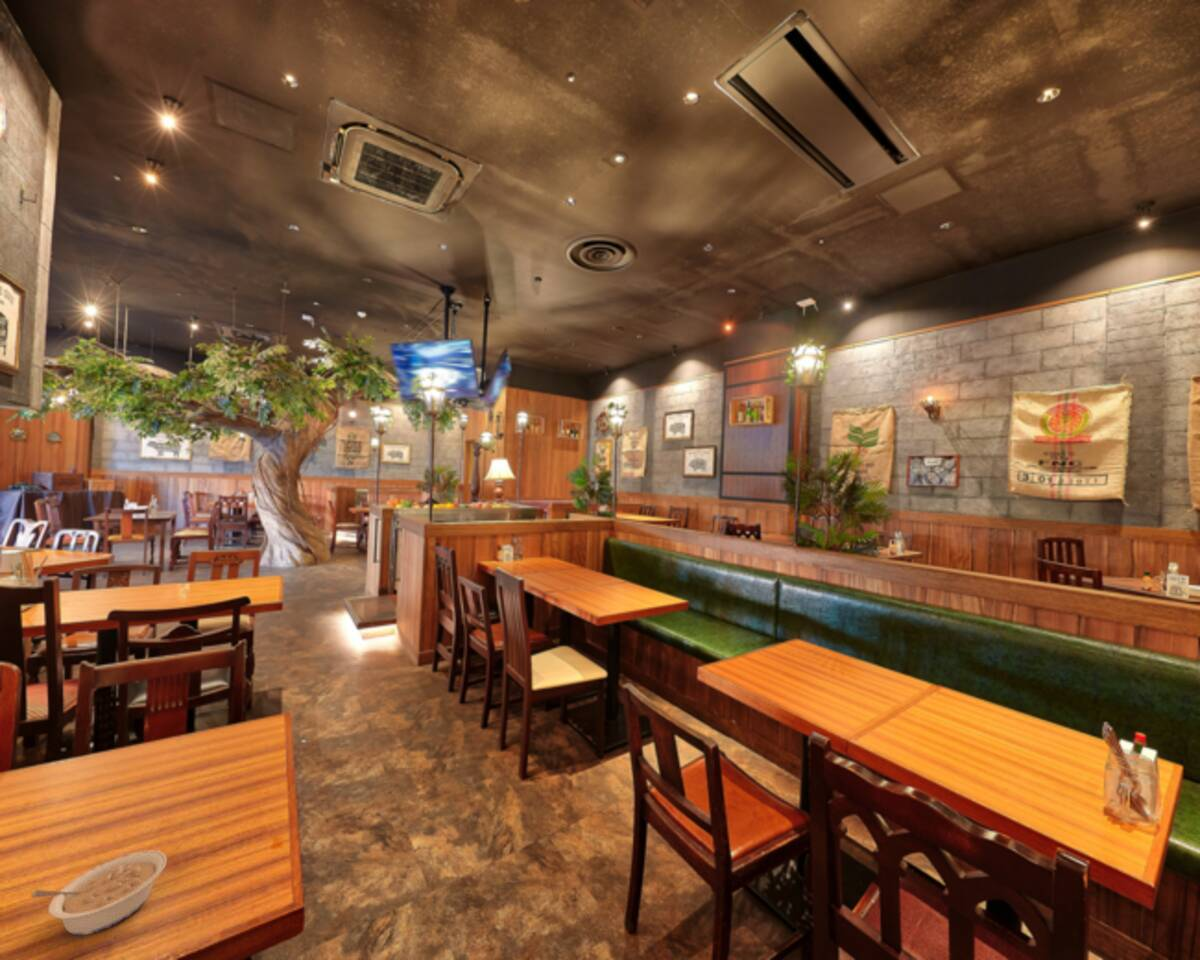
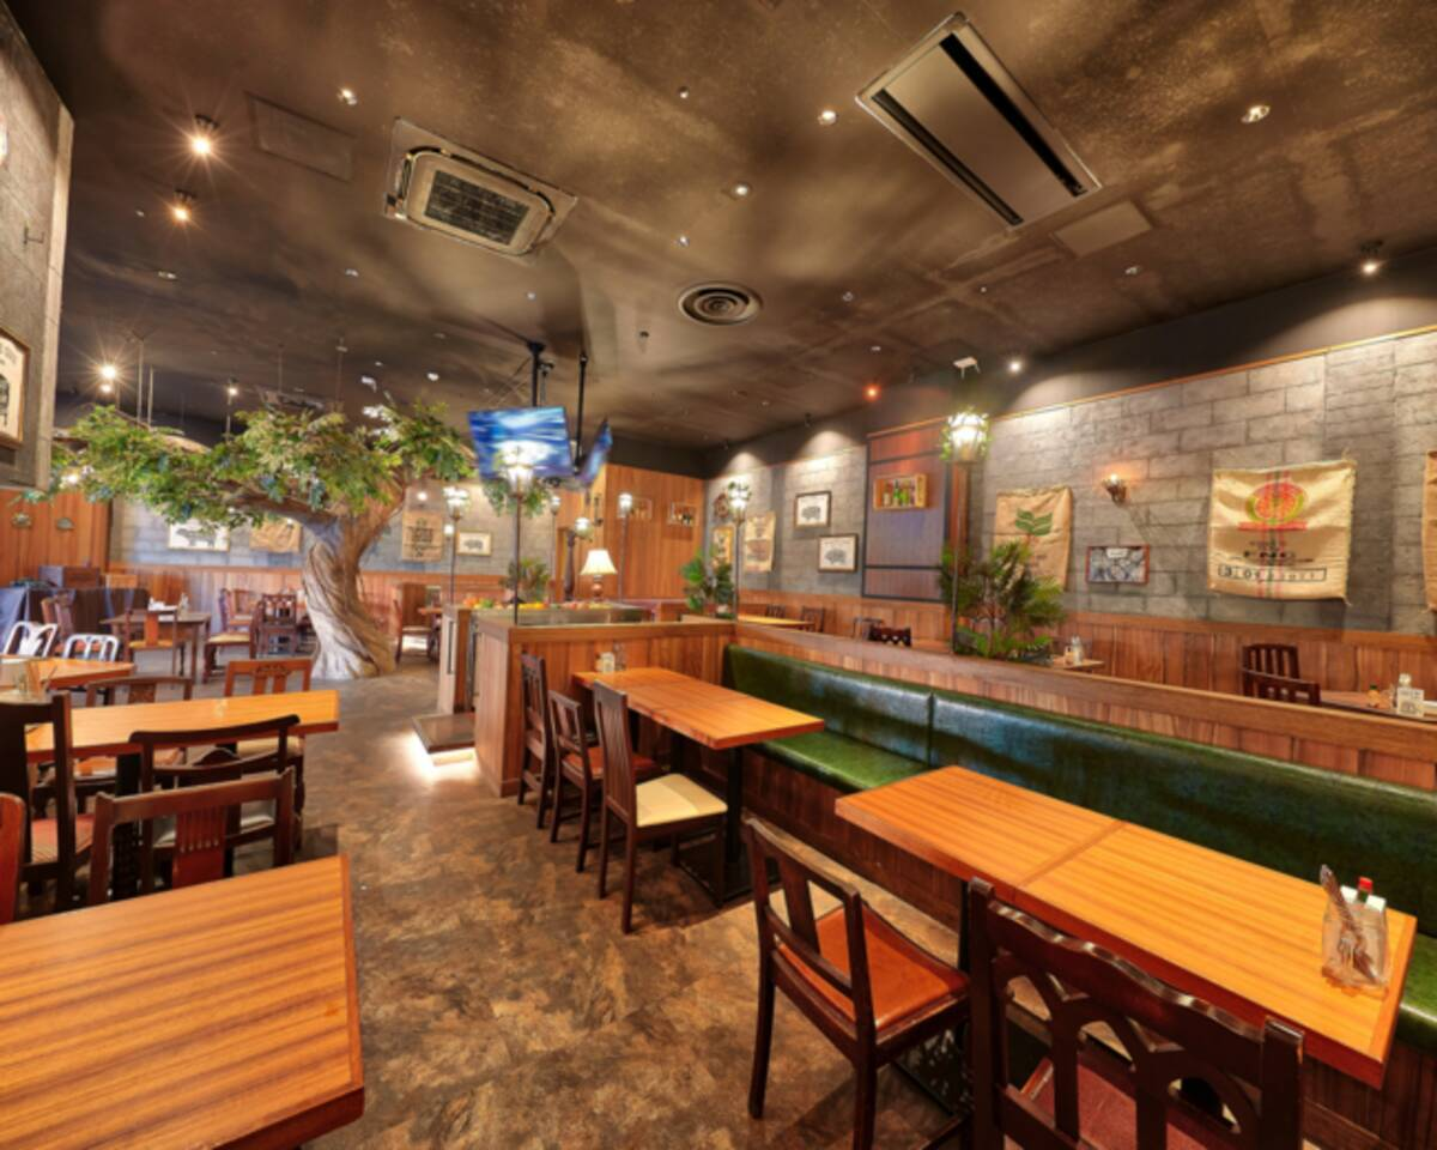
- legume (106, 895)
